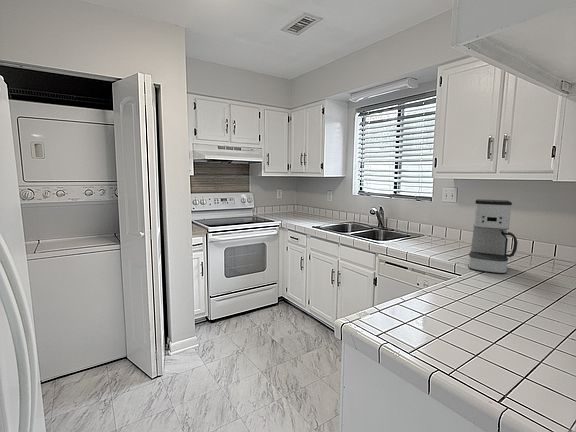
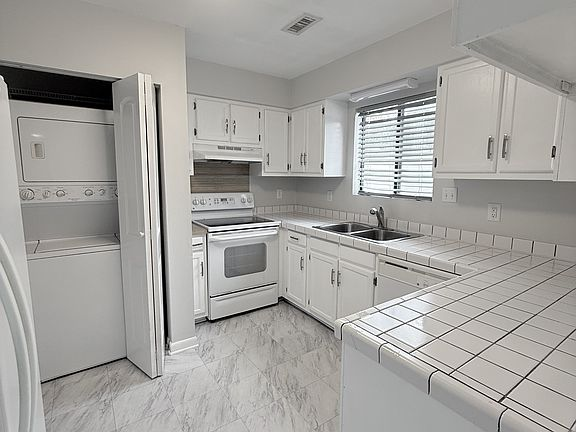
- coffee maker (493, 234)
